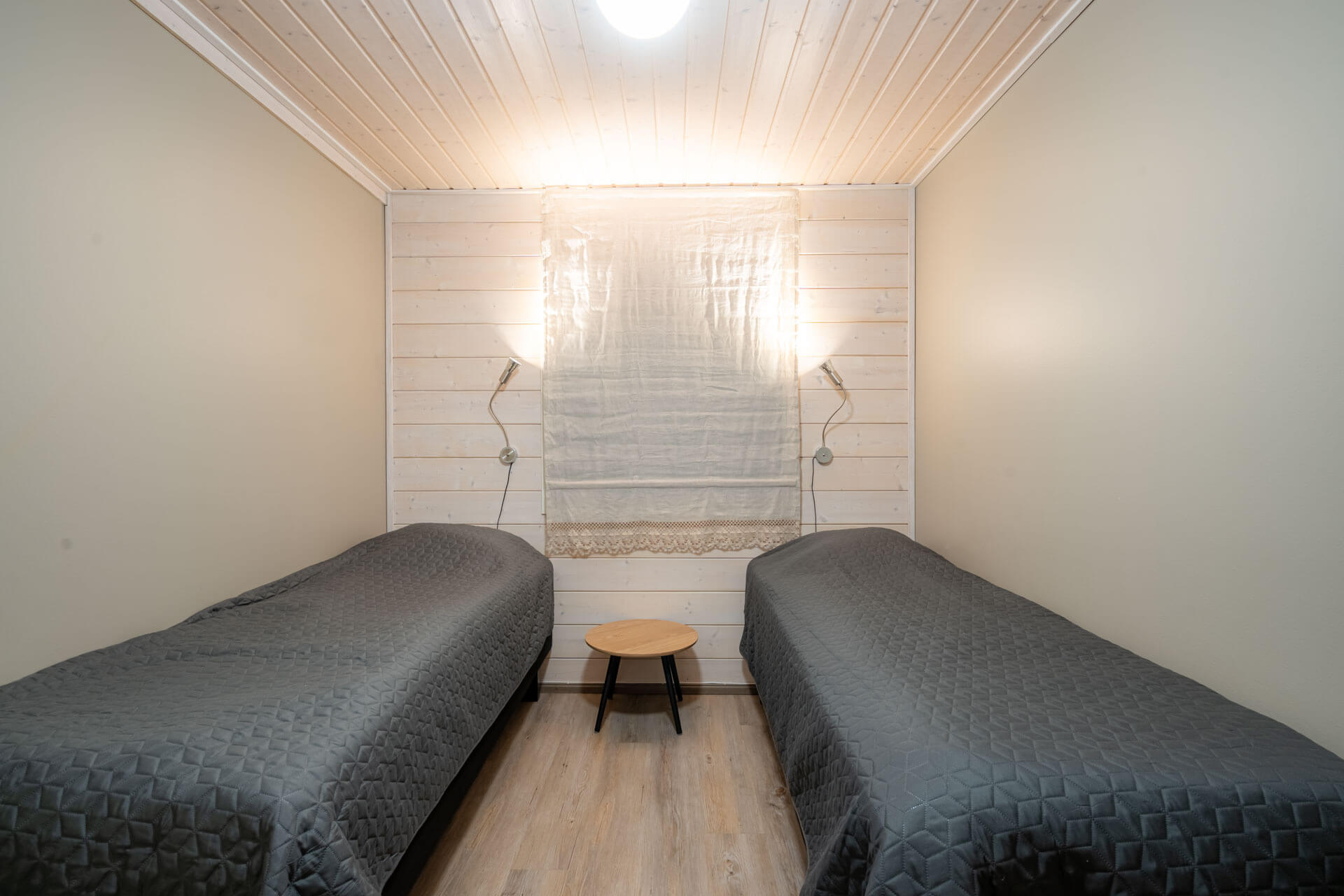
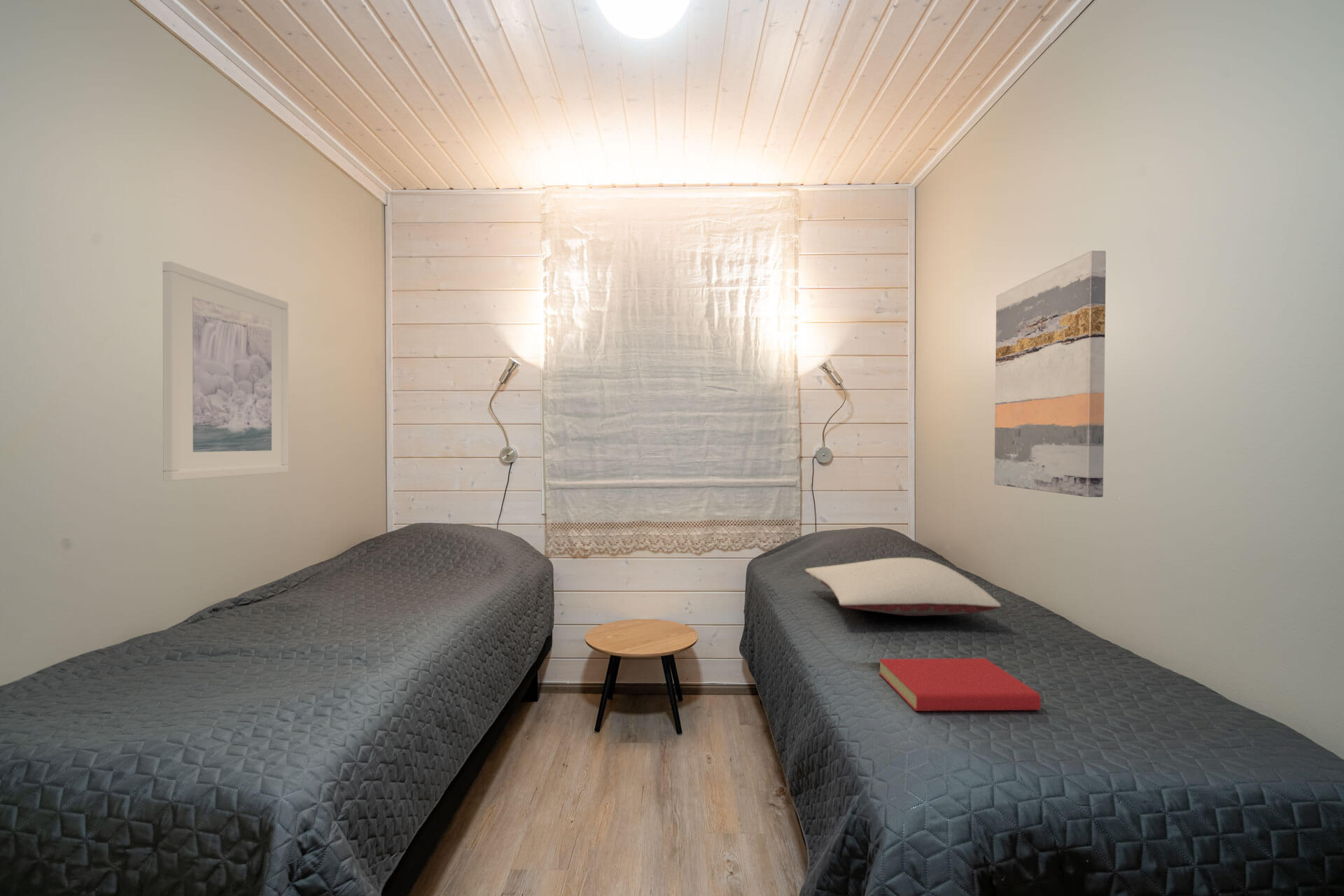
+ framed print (233, 380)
+ book (953, 683)
+ pillow (890, 585)
+ wall art (1042, 383)
